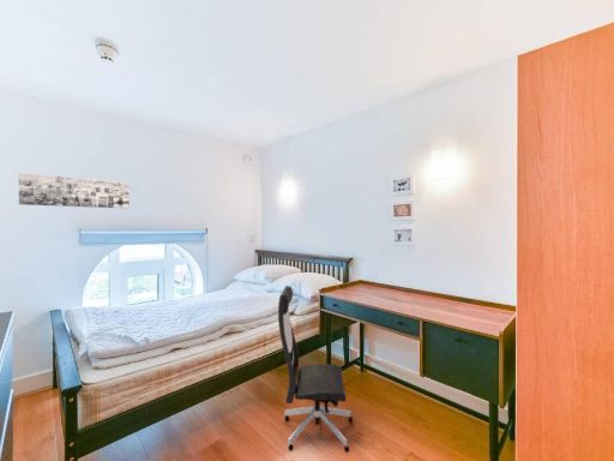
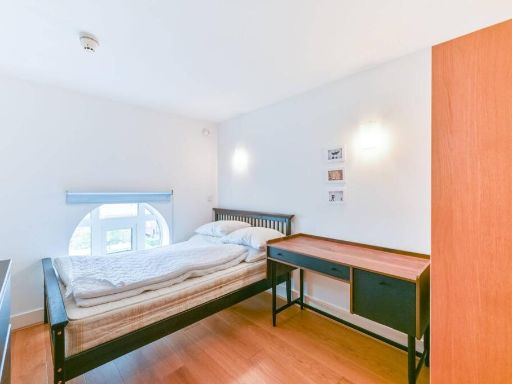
- wall art (79, 192)
- office chair (318, 364)
